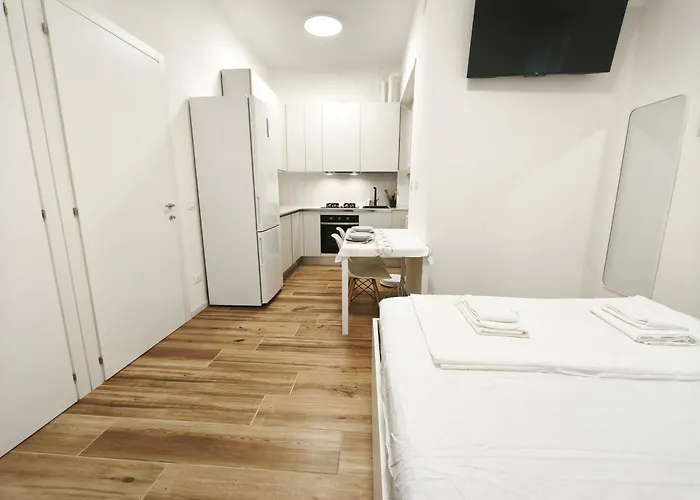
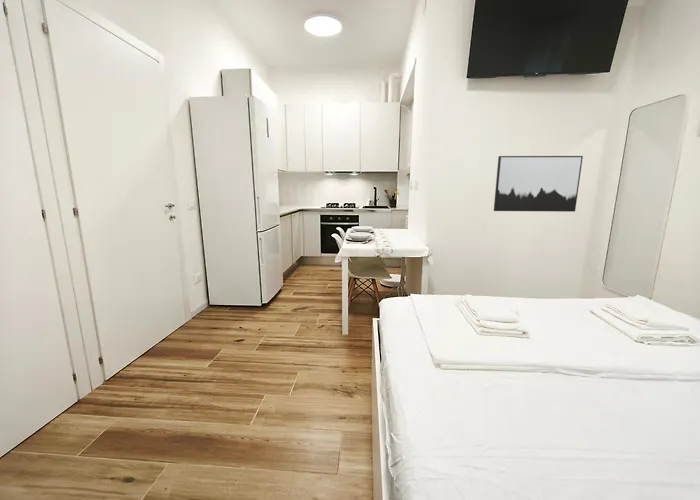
+ wall art (537, 184)
